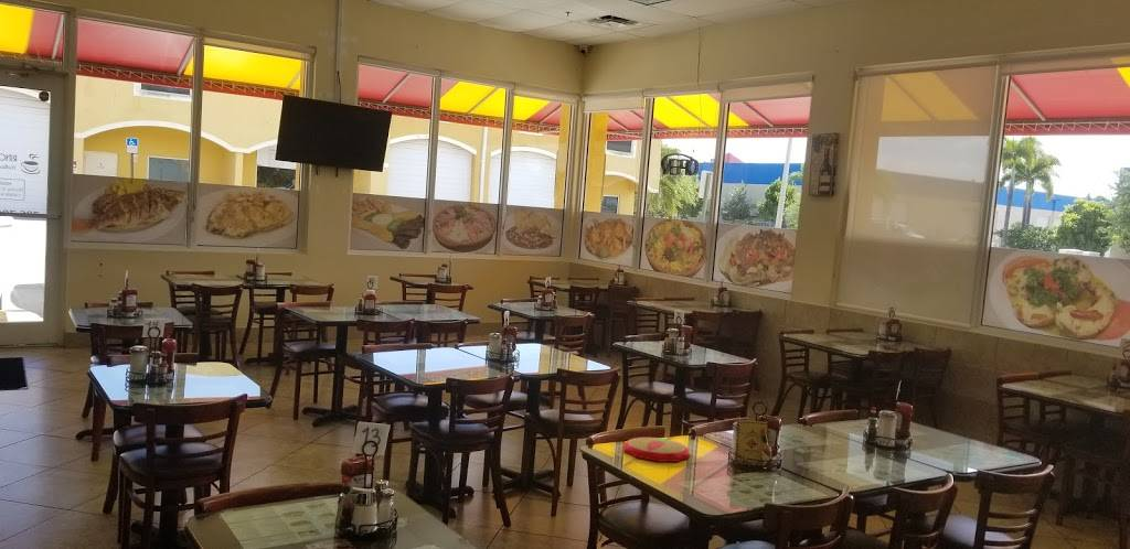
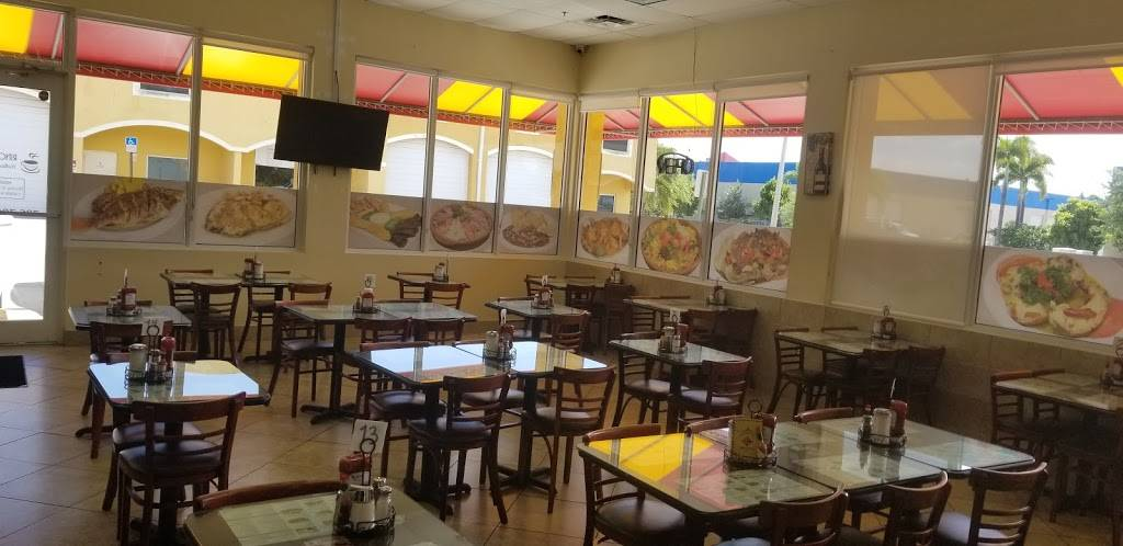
- plate (655, 448)
